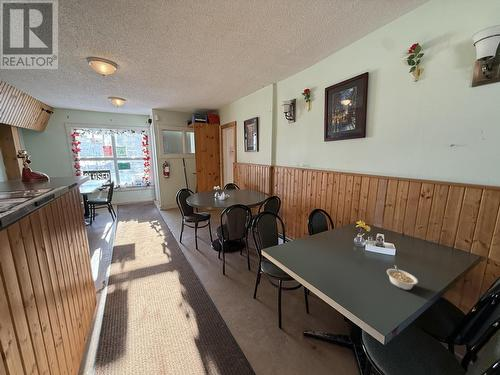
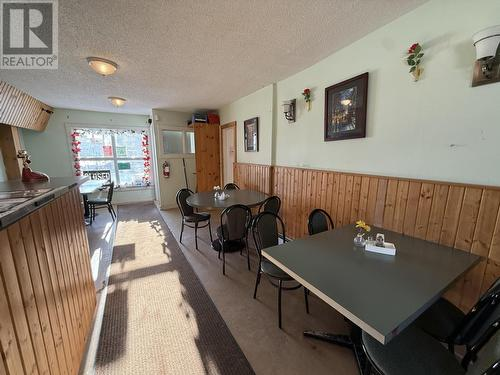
- legume (400, 278)
